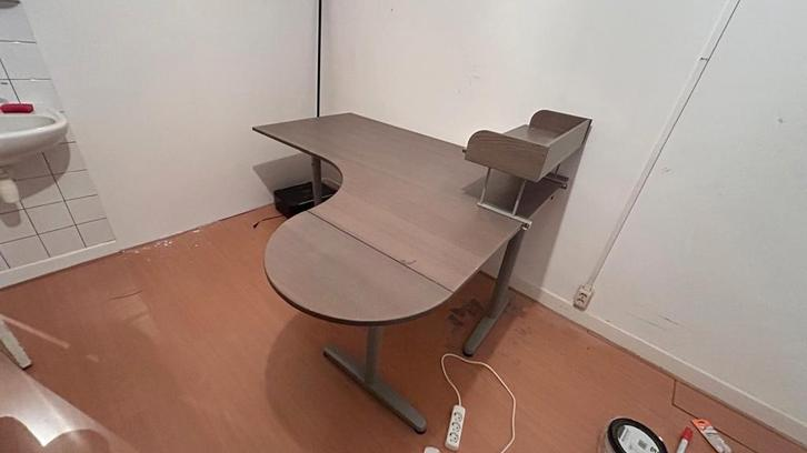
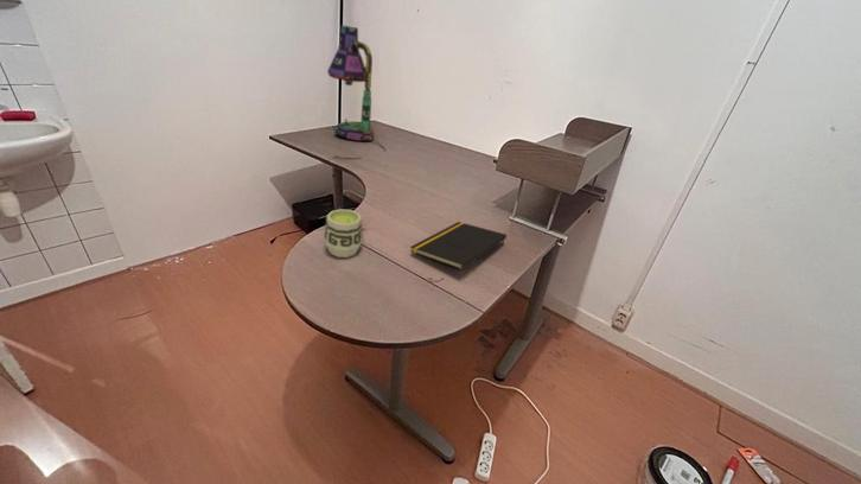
+ notepad (459, 242)
+ desk lamp (347, 84)
+ cup (343, 233)
